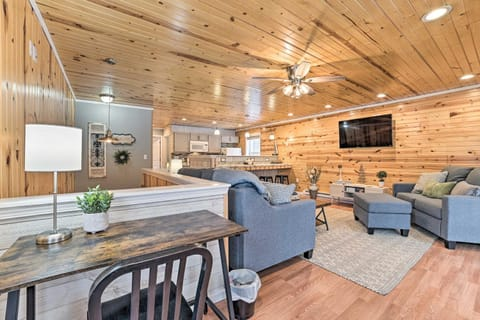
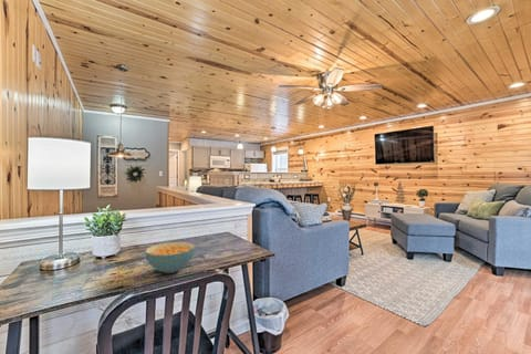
+ cereal bowl (170, 259)
